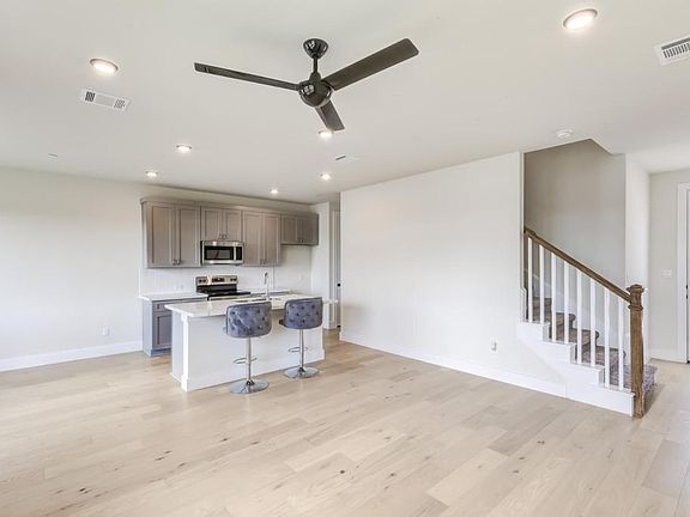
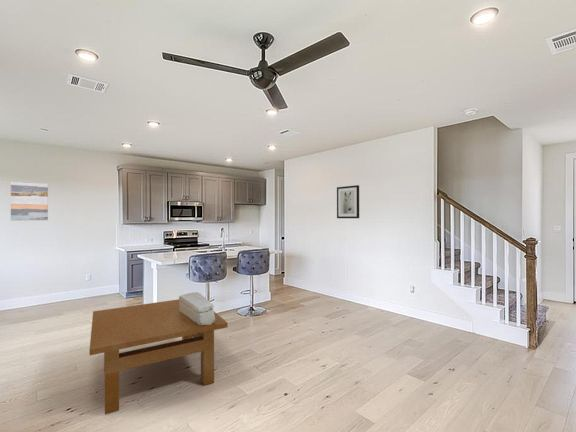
+ wall art (347, 202)
+ table (156, 345)
+ decorative box (198, 307)
+ wall art (29, 201)
